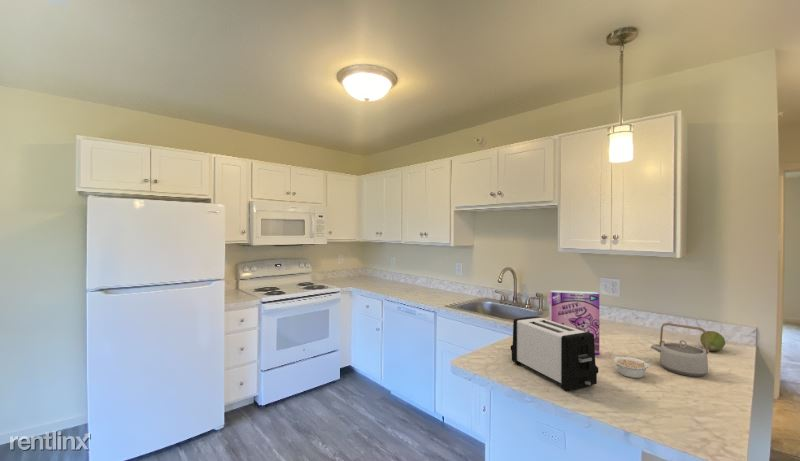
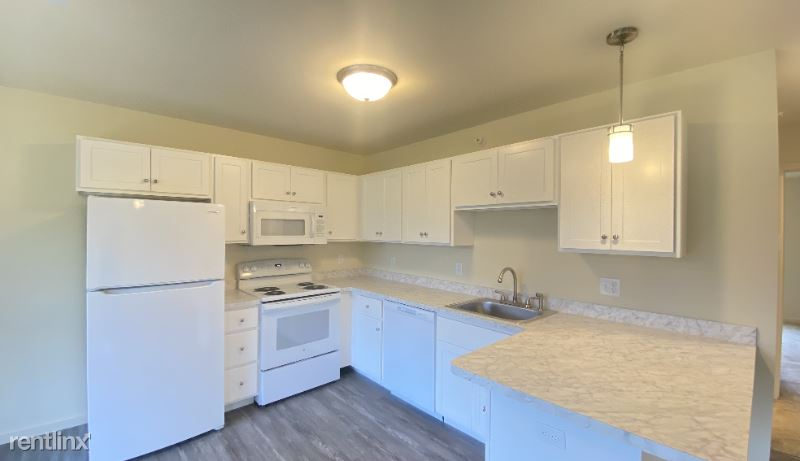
- legume (631, 366)
- fruit (712, 340)
- cereal box (573, 321)
- toaster (551, 349)
- teapot (678, 346)
